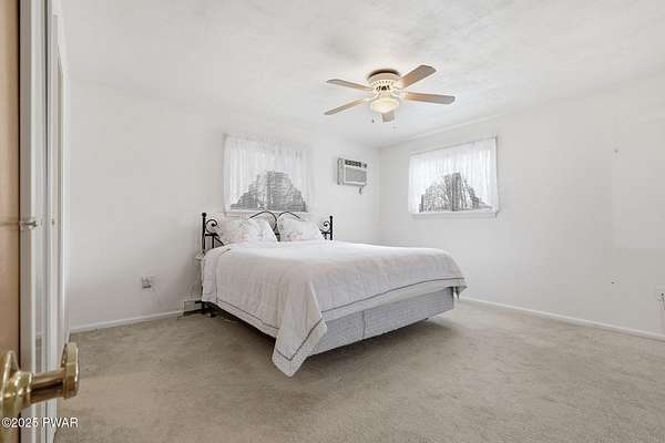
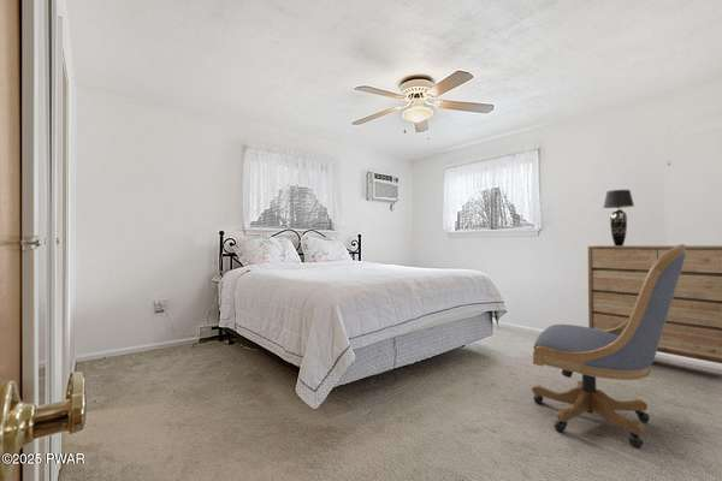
+ table lamp (619, 218)
+ chair (599, 332)
+ dresser (669, 308)
